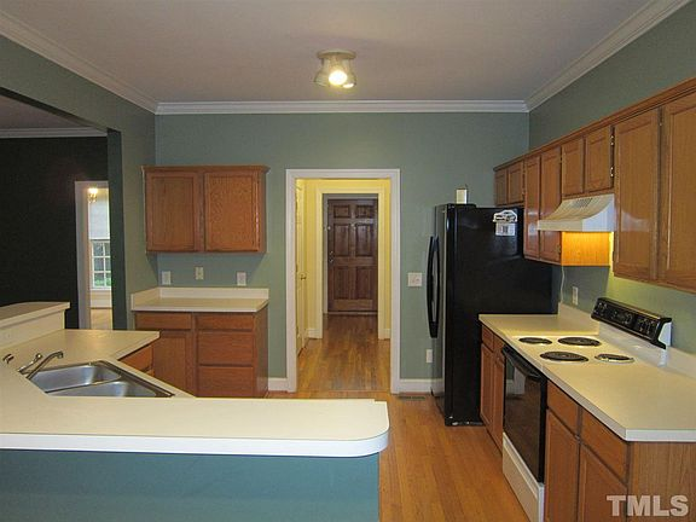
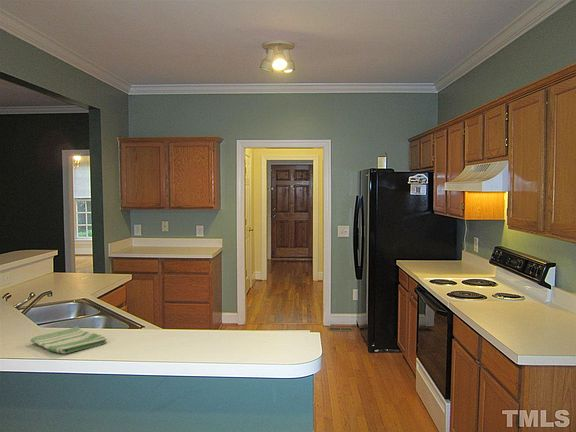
+ dish towel (69, 339)
